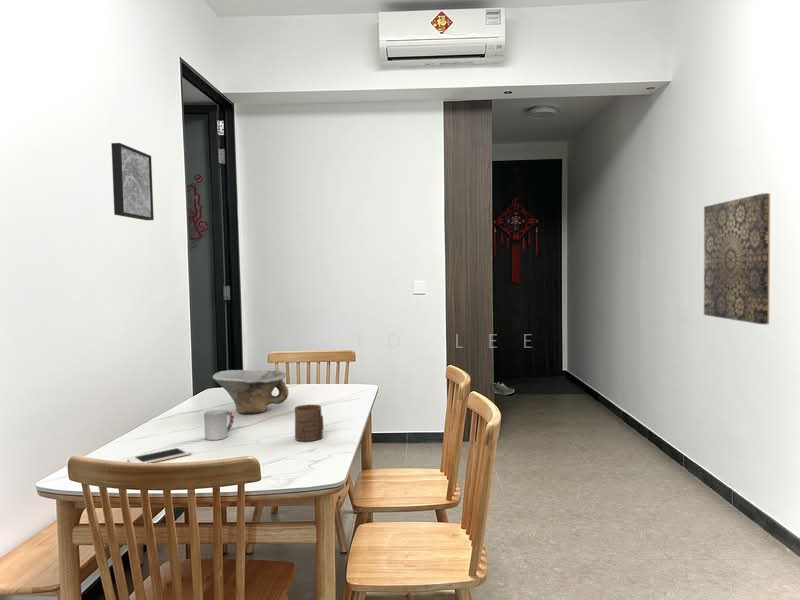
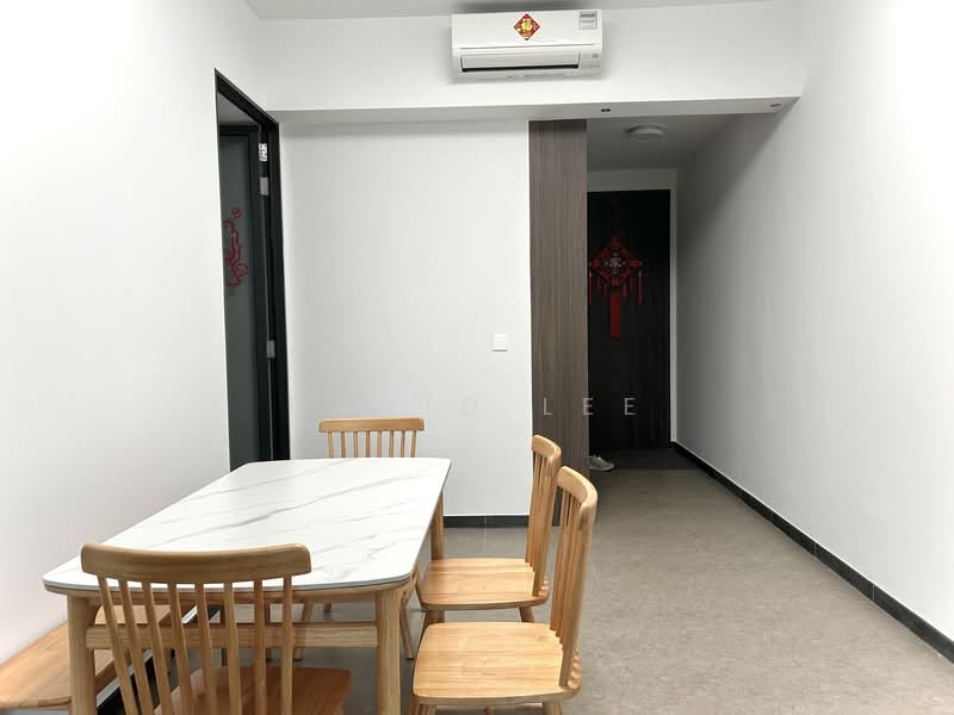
- cup (309, 422)
- cell phone (159, 456)
- cup (220, 423)
- bowl (250, 391)
- wall art (733, 260)
- wall art (133, 183)
